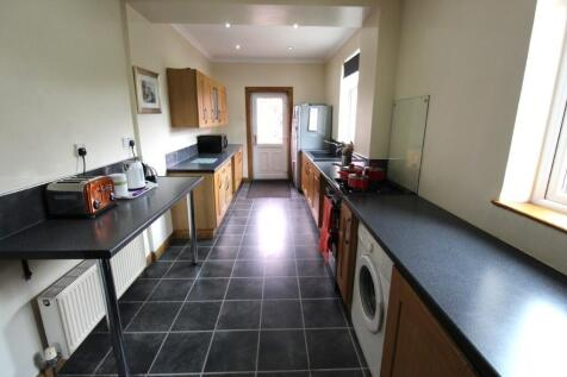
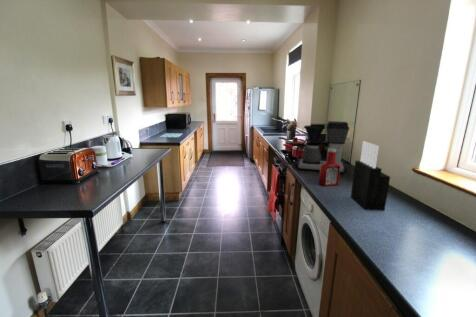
+ soap bottle (330, 166)
+ knife block (372, 174)
+ coffee maker (320, 144)
